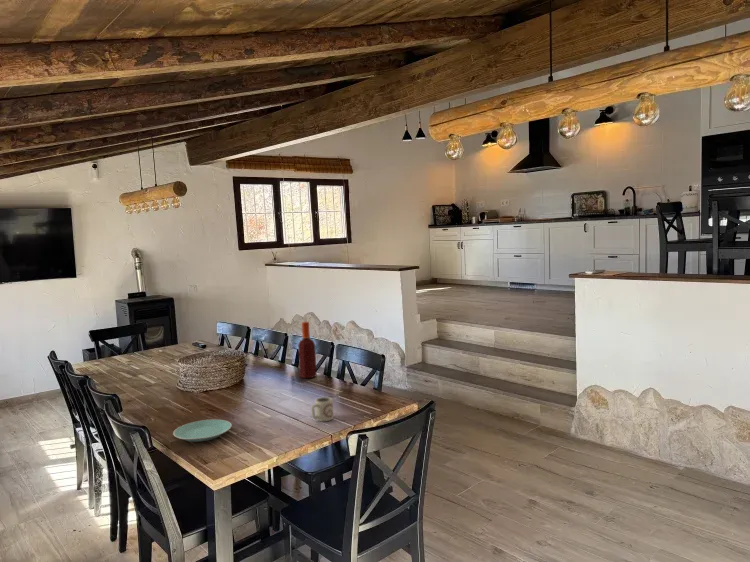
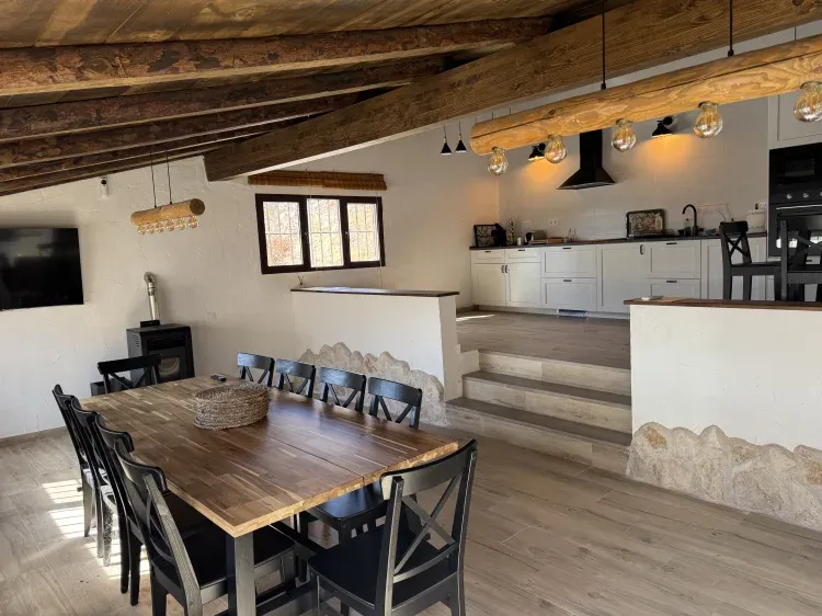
- bottle (306, 349)
- cup (321, 409)
- plate (203, 431)
